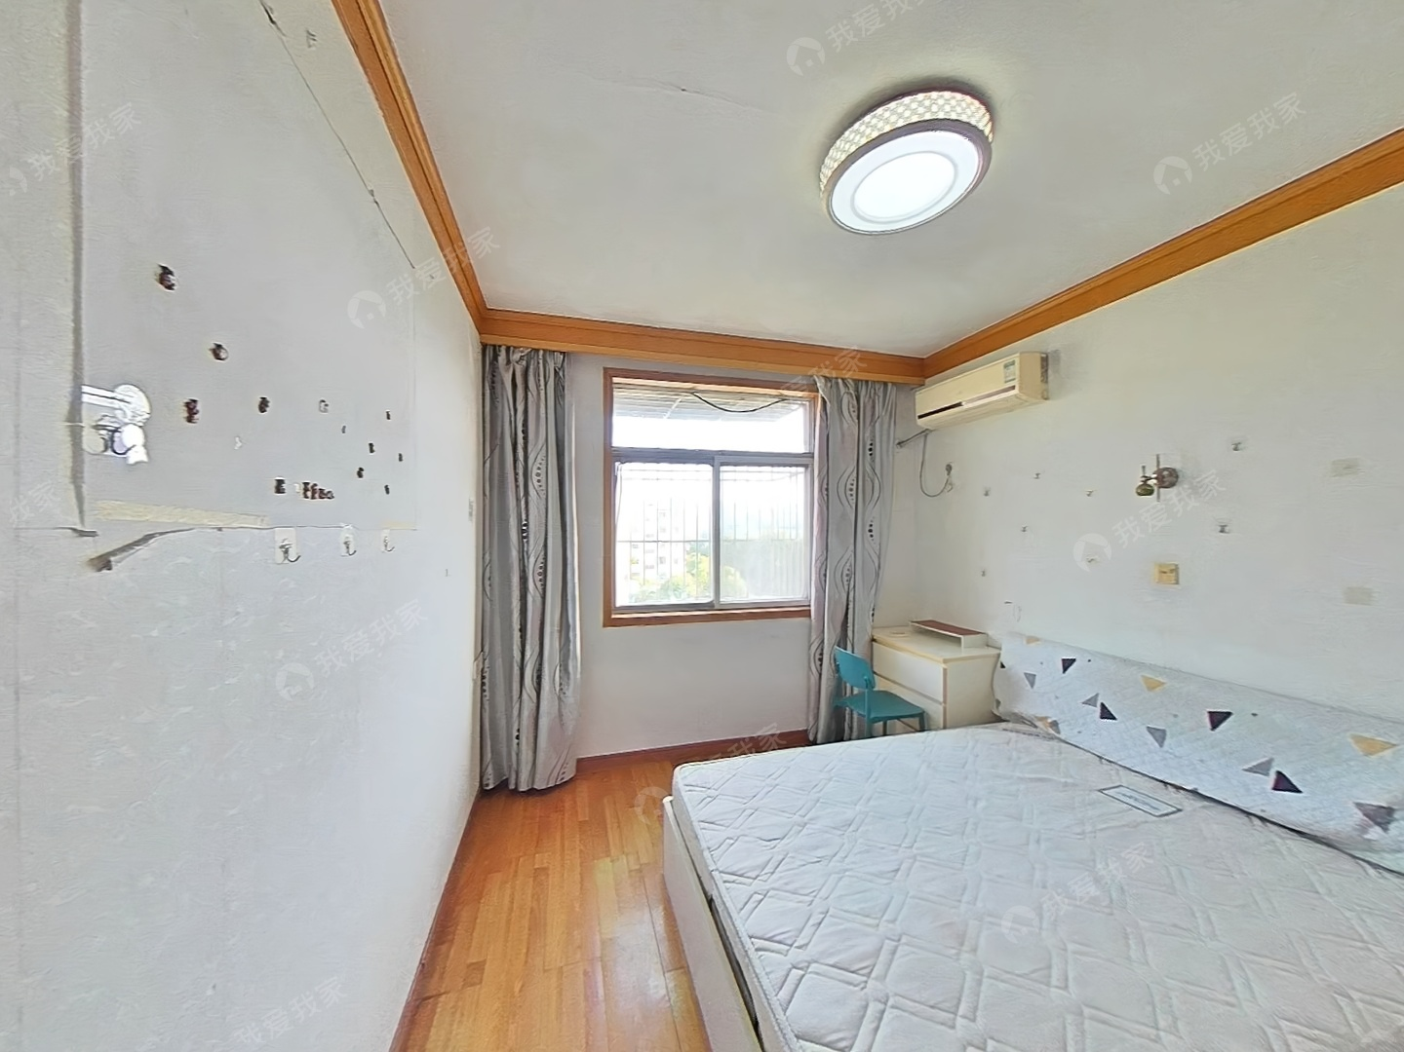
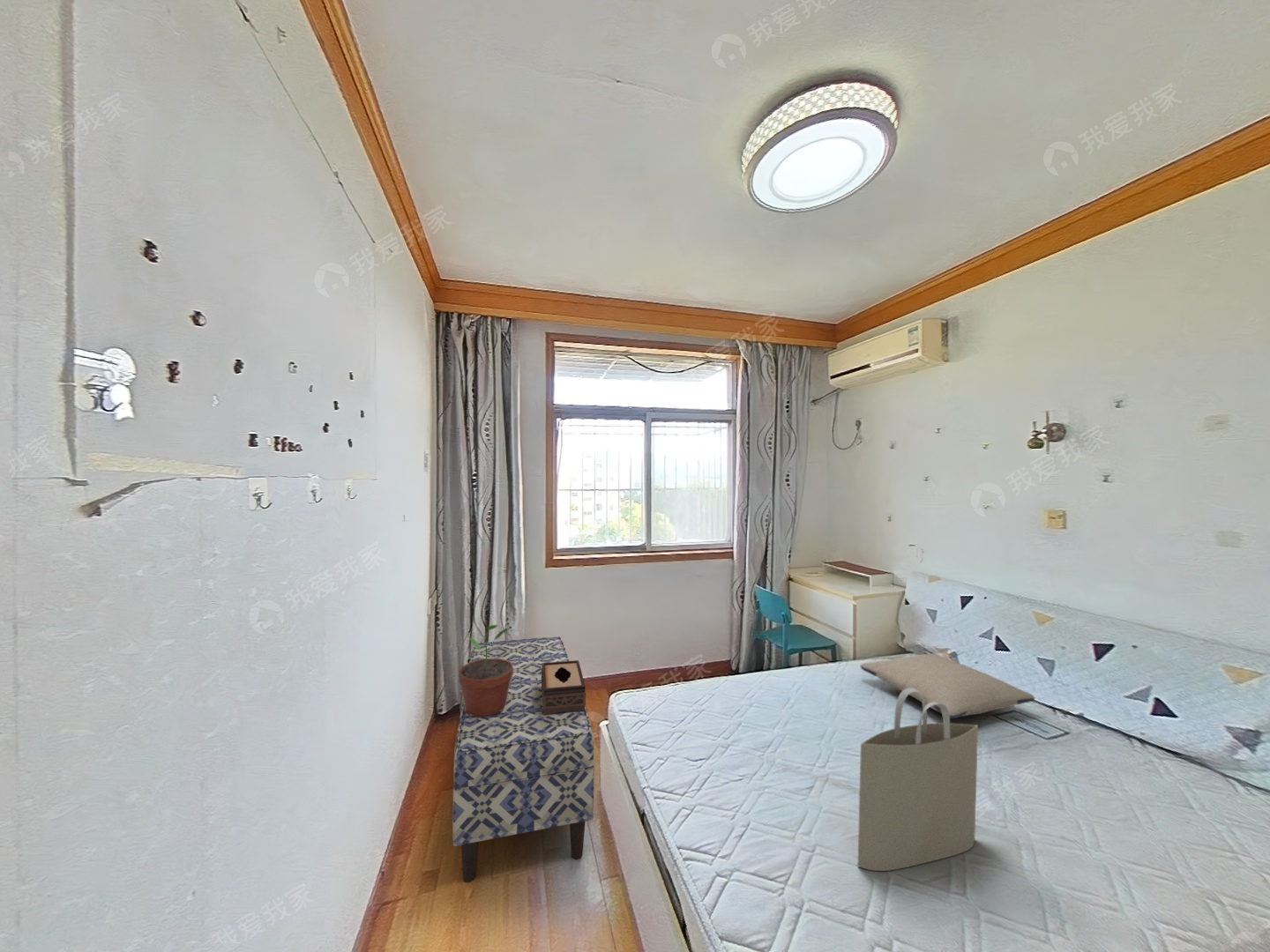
+ tissue box (562, 685)
+ bench (520, 731)
+ potted plant (486, 662)
+ tote bag (920, 774)
+ pillow (940, 681)
